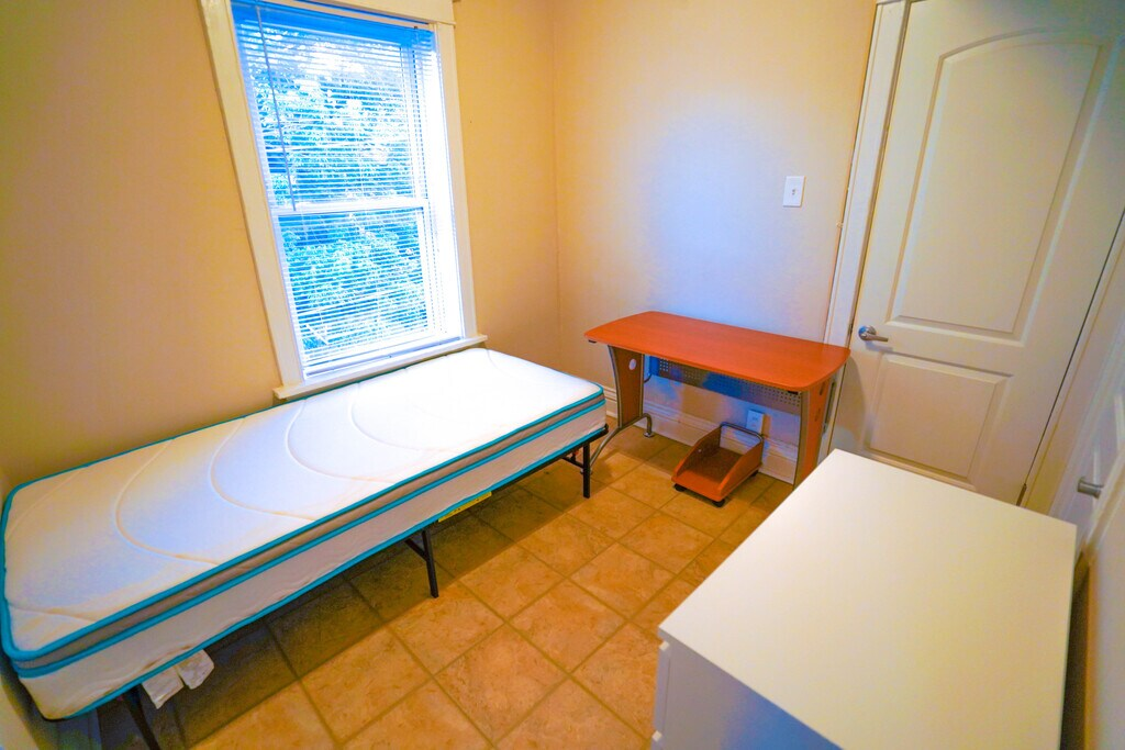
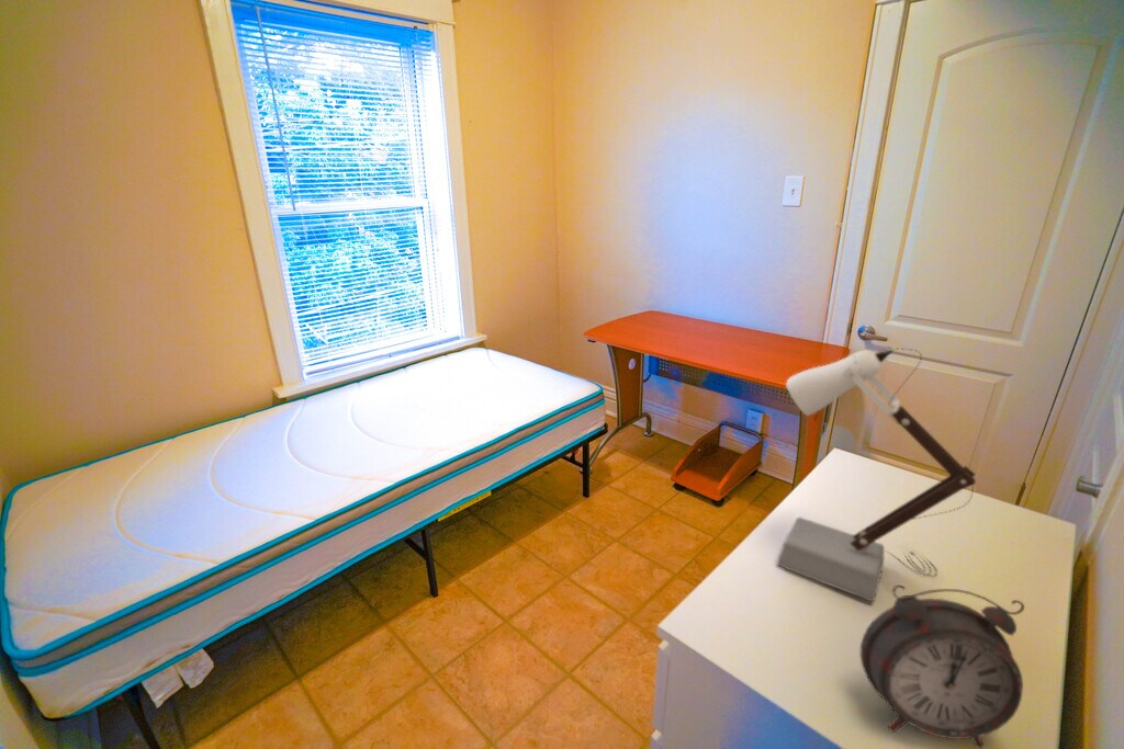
+ desk lamp (908, 432)
+ alarm clock (944, 662)
